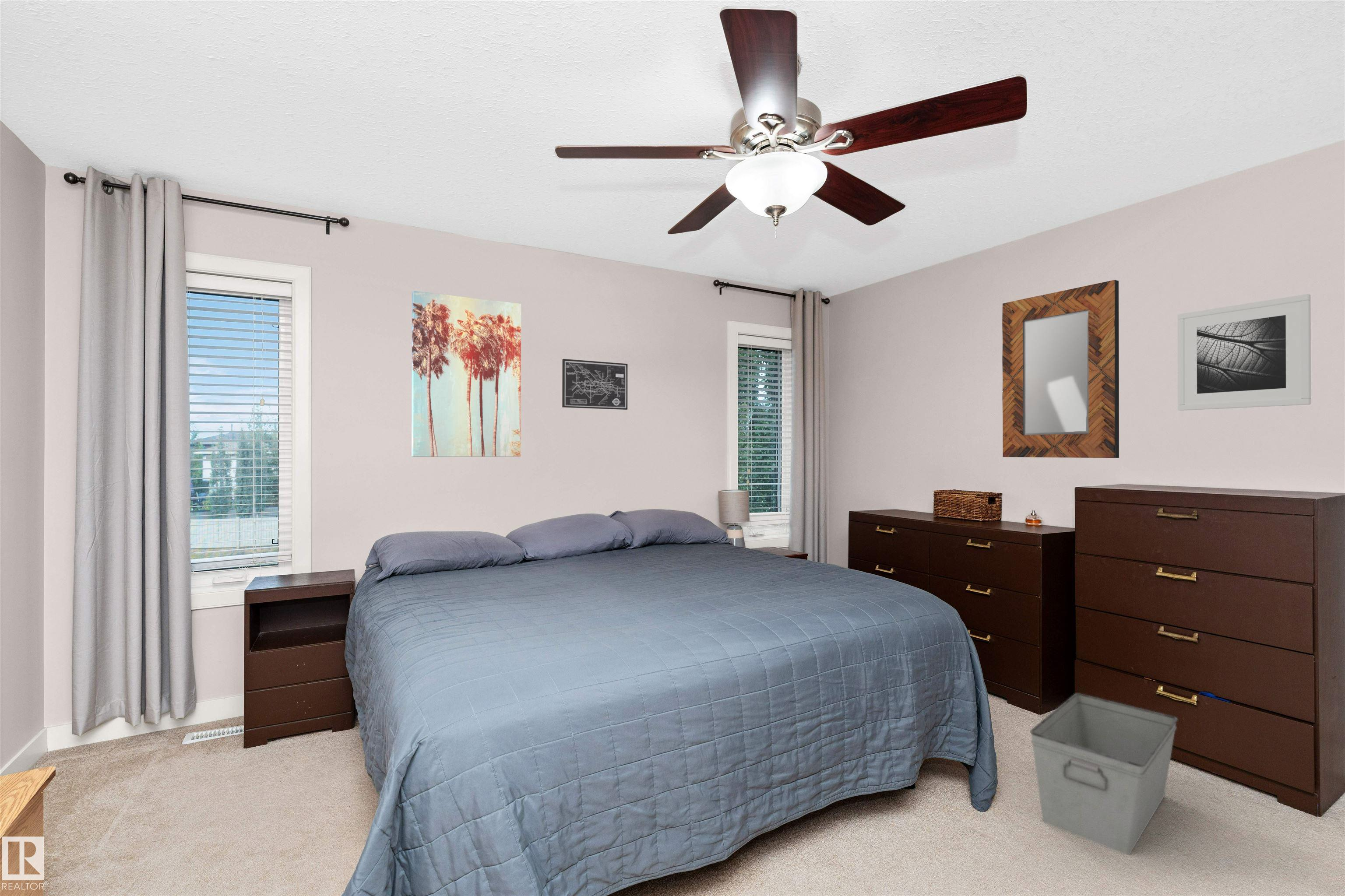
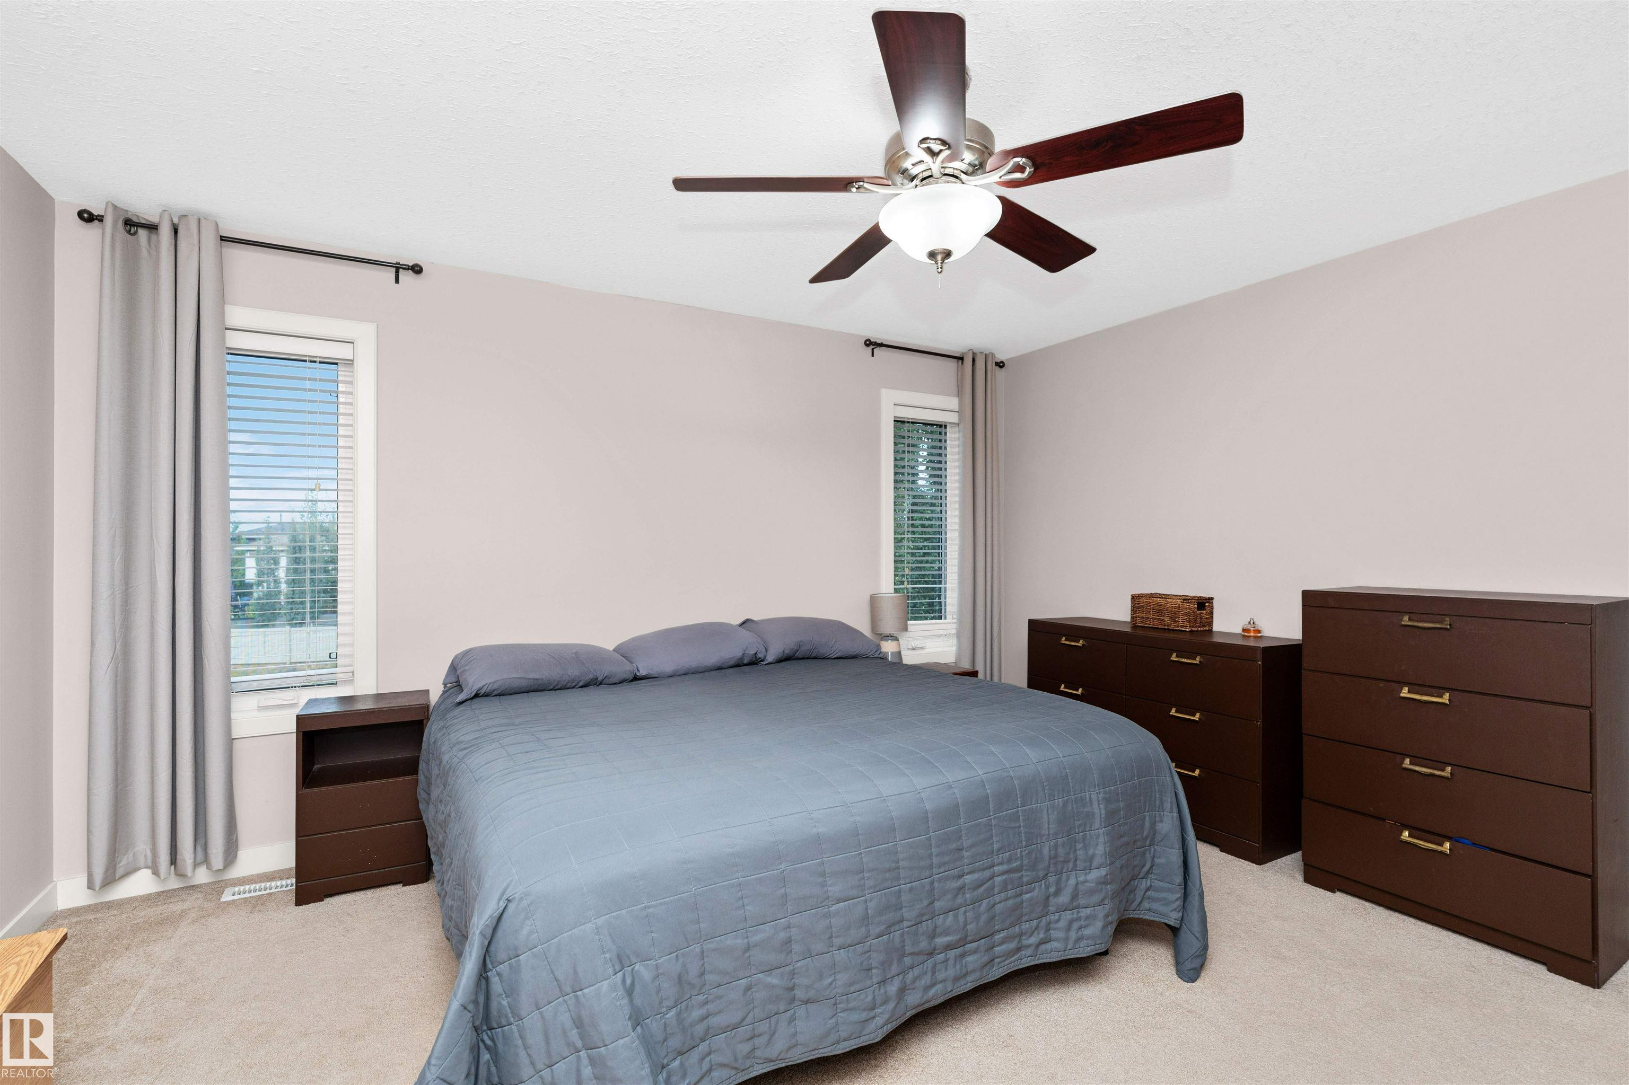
- storage bin (1106, 766)
- wall art (468, 377)
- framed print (1239, 356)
- home mirror (1056, 375)
- wall art (595, 385)
